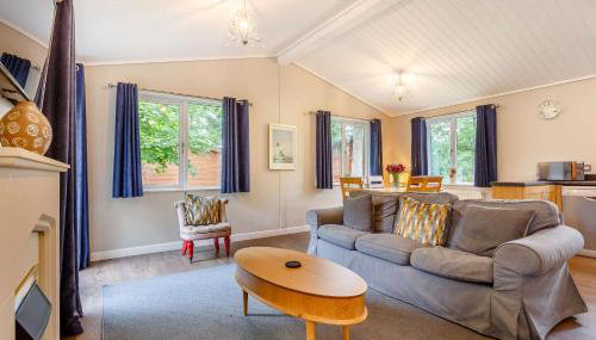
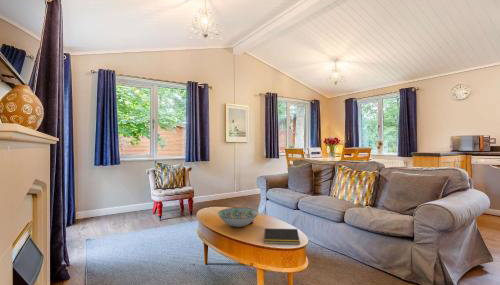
+ decorative bowl (238, 218)
+ notepad (281, 235)
